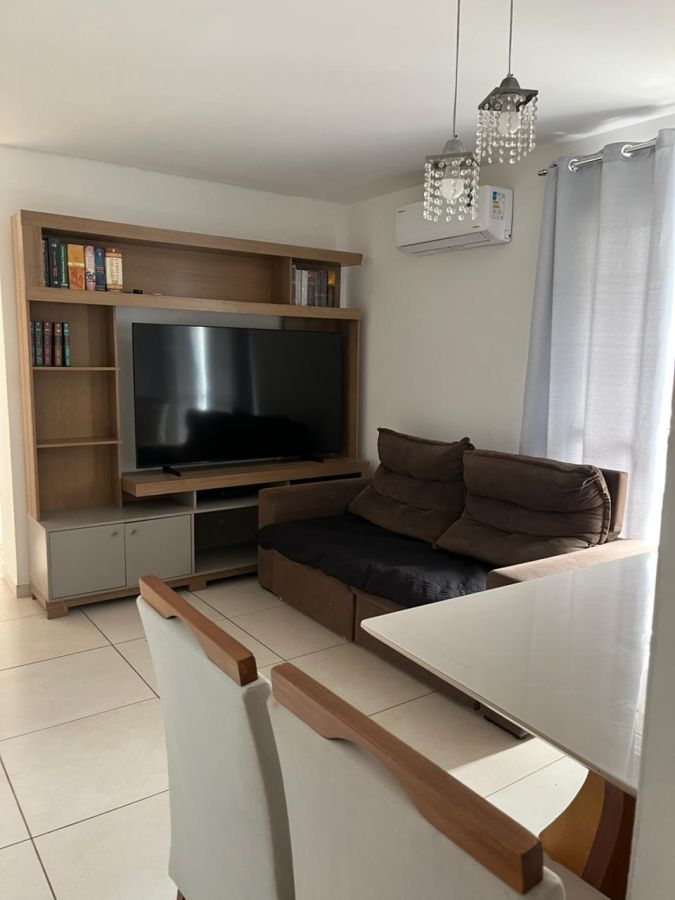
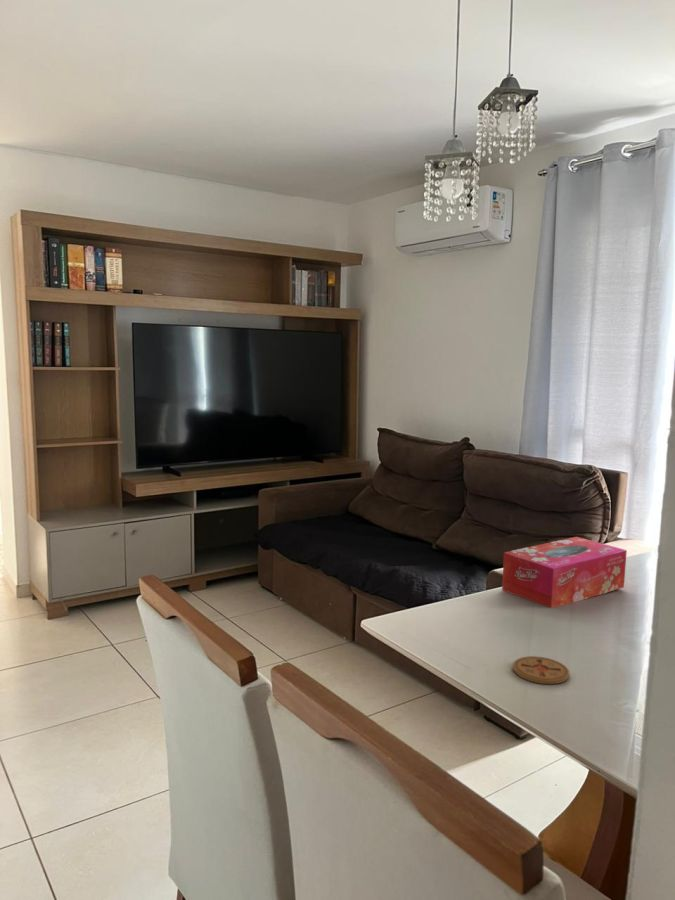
+ coaster (540, 669)
+ tissue box (564, 570)
